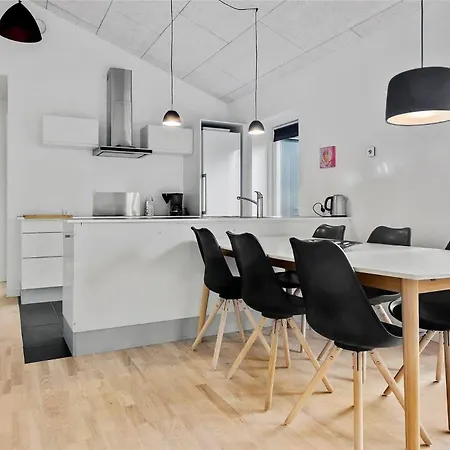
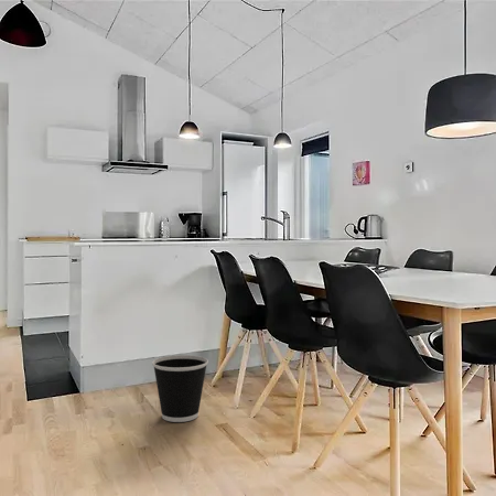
+ wastebasket (180, 388)
